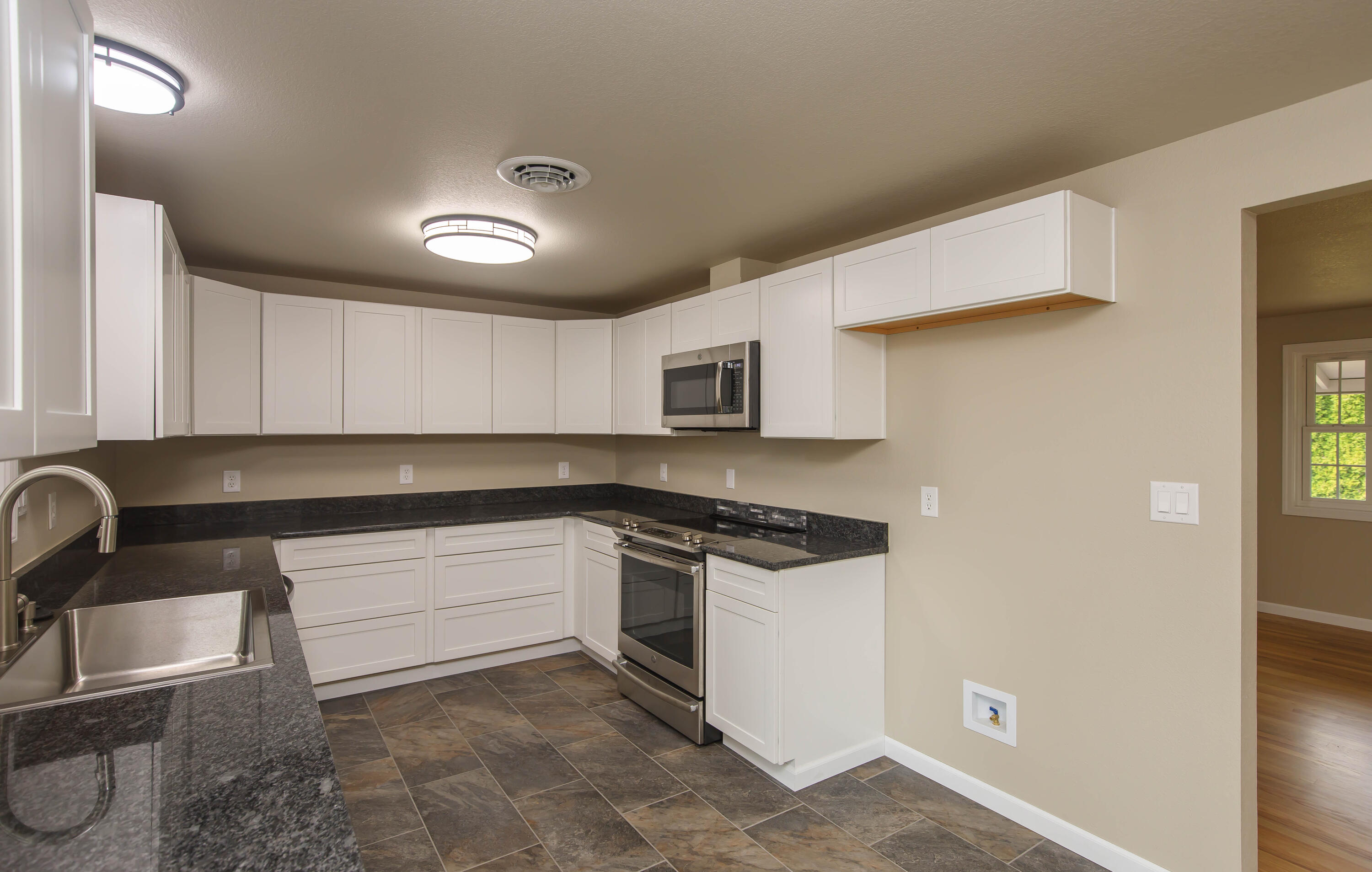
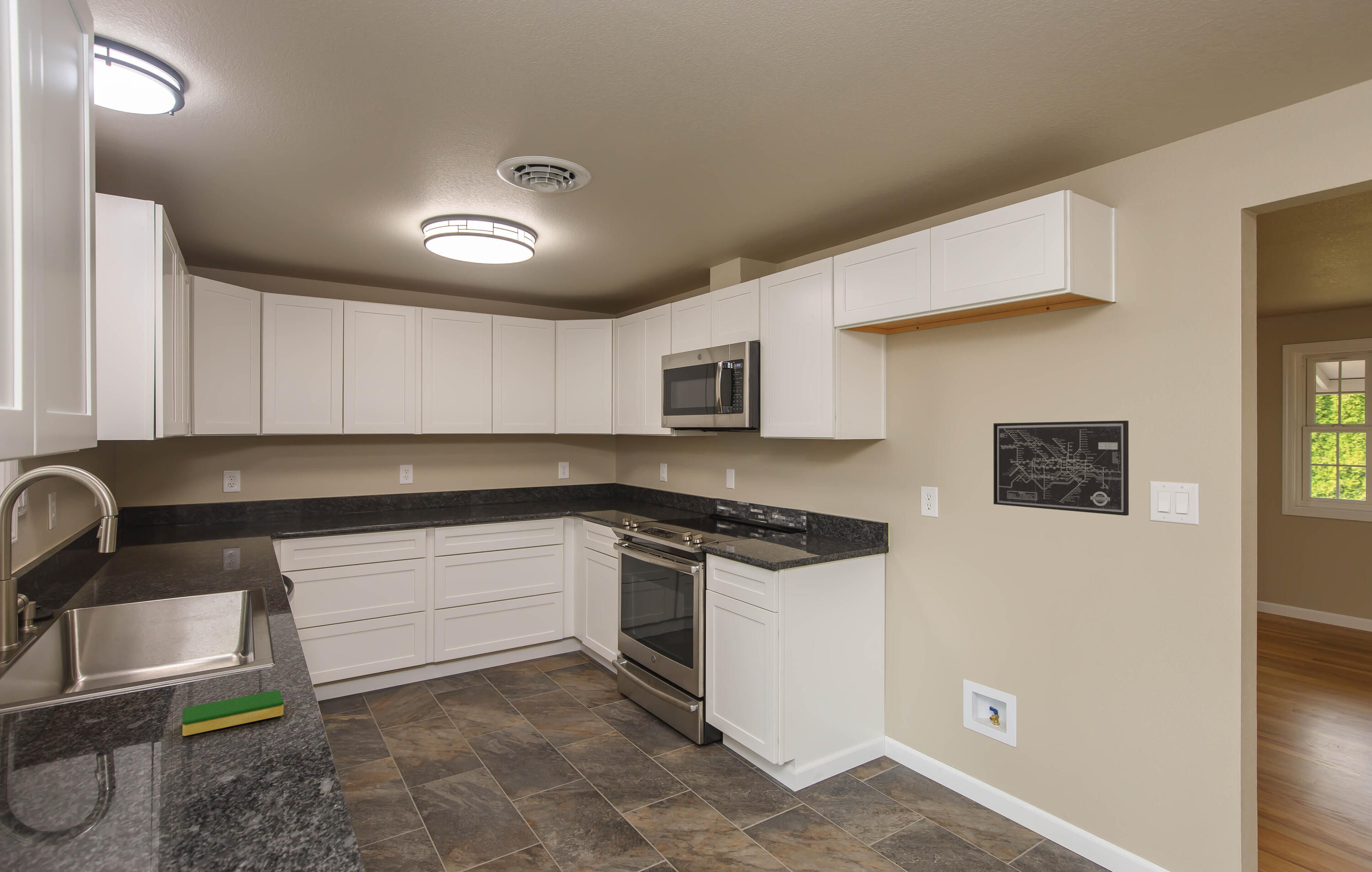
+ dish sponge (234, 712)
+ wall art (1056, 465)
